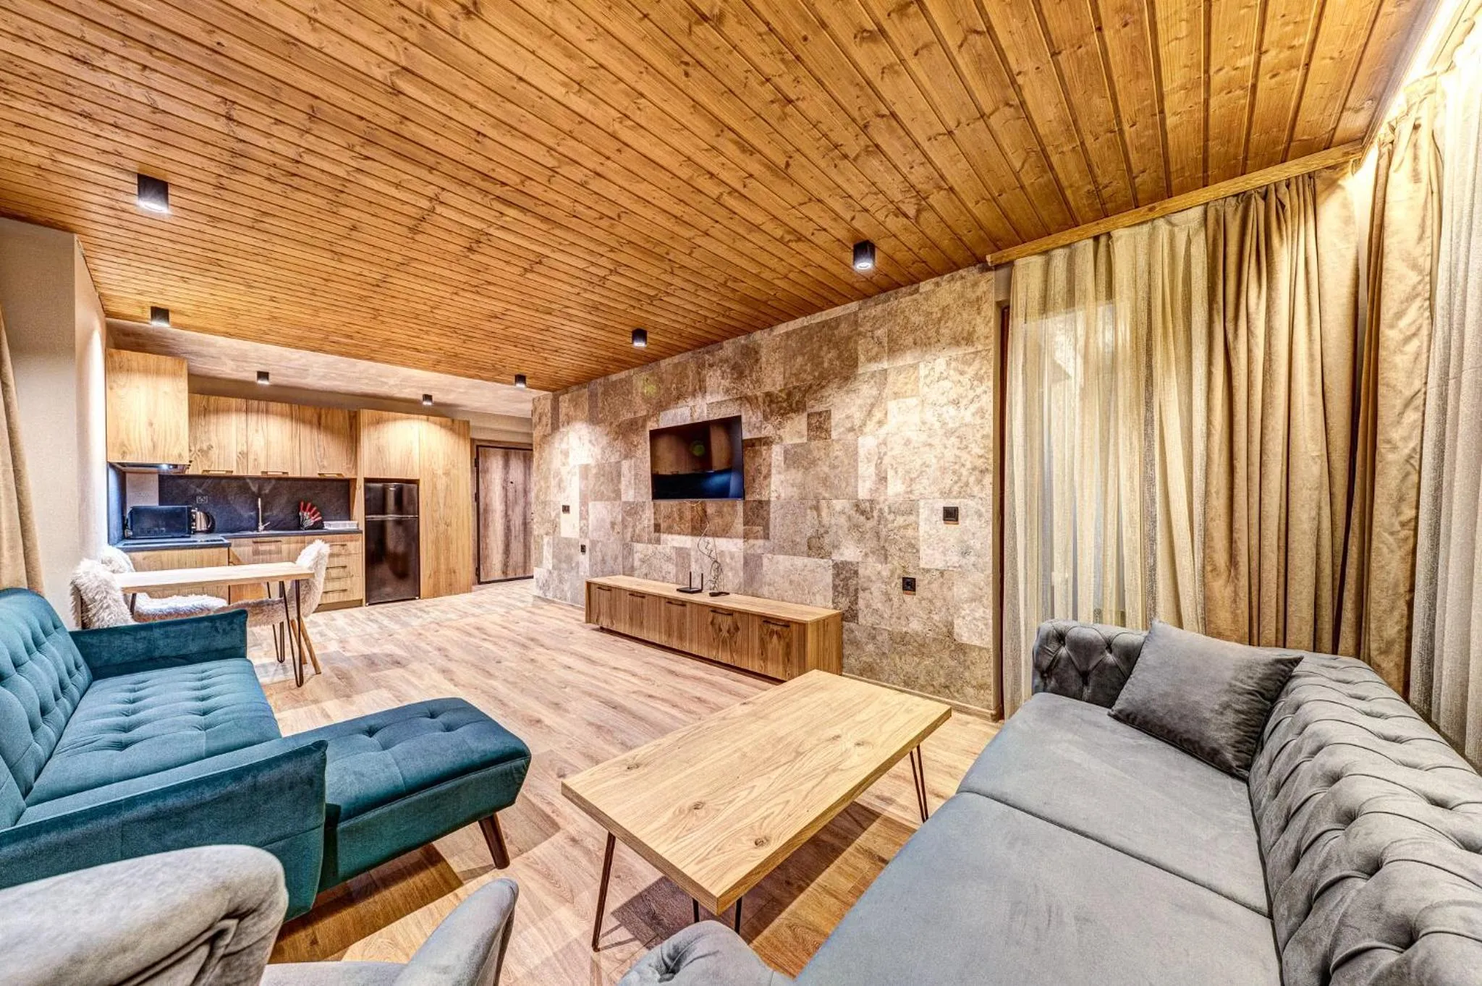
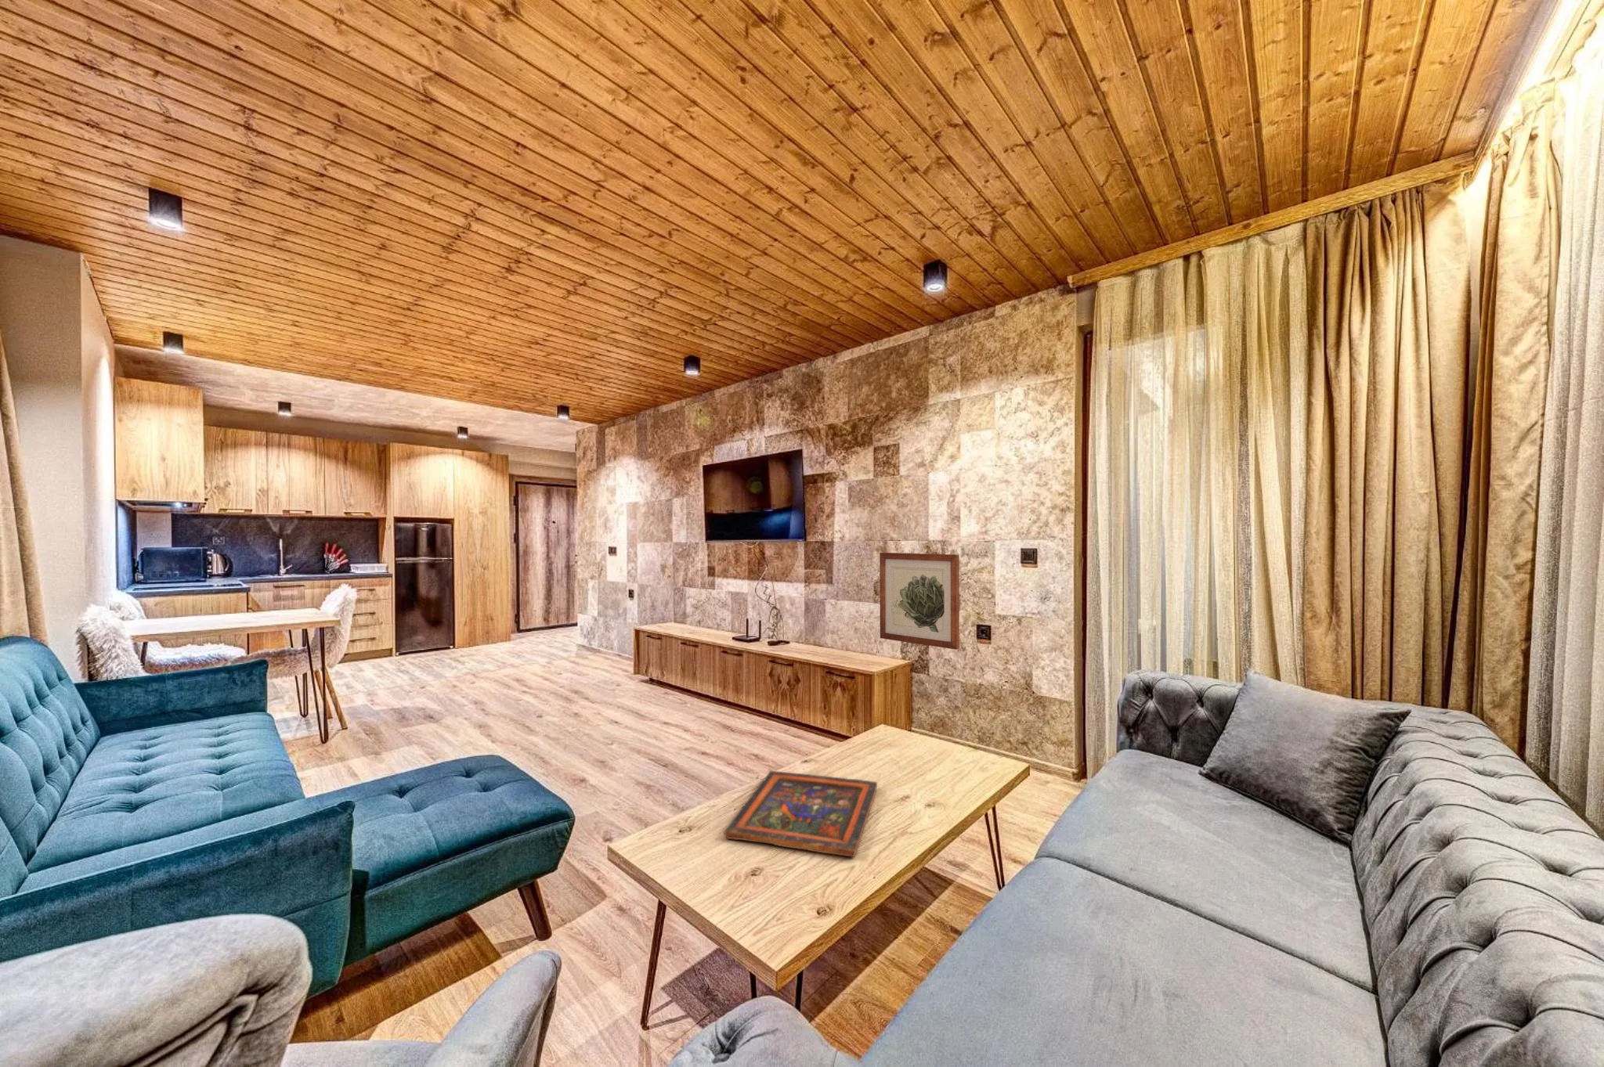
+ painted panel (806, 807)
+ wall art (917, 598)
